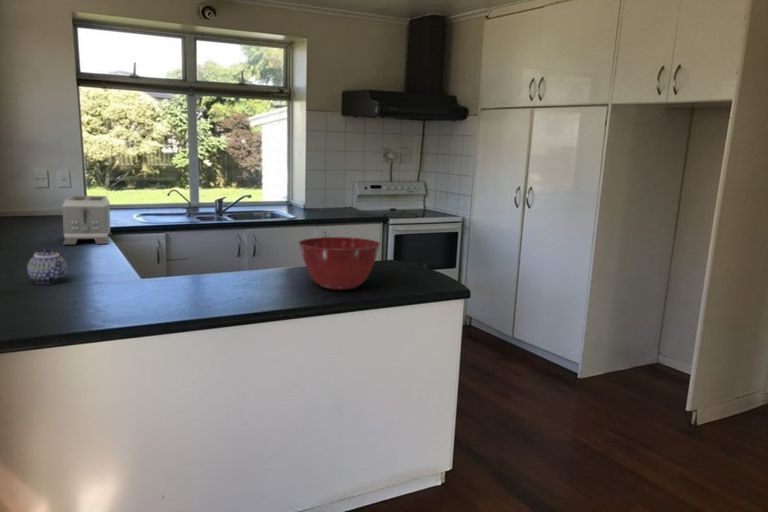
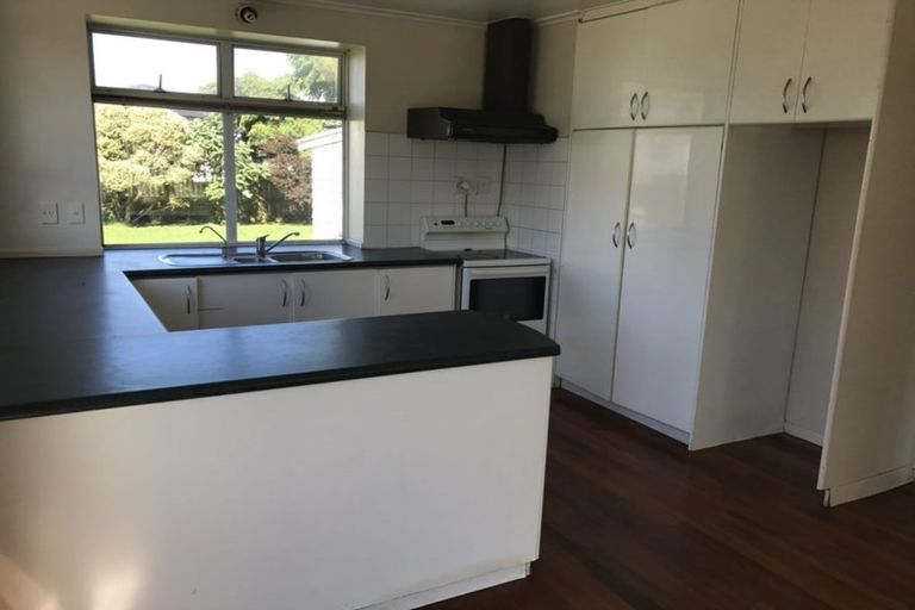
- mixing bowl (339, 263)
- teapot (47, 264)
- toaster (87, 219)
